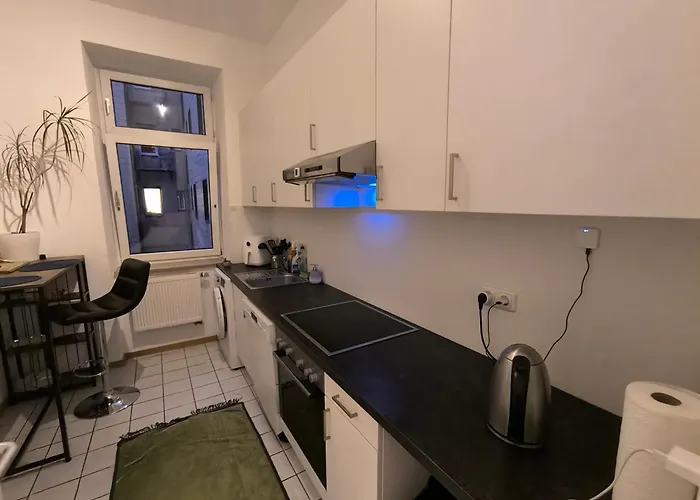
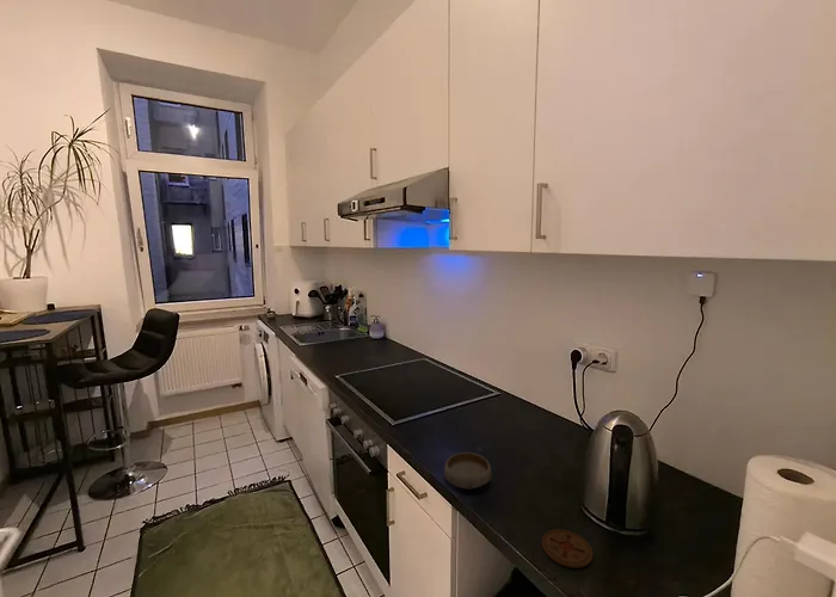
+ coaster (566, 547)
+ bowl (467, 472)
